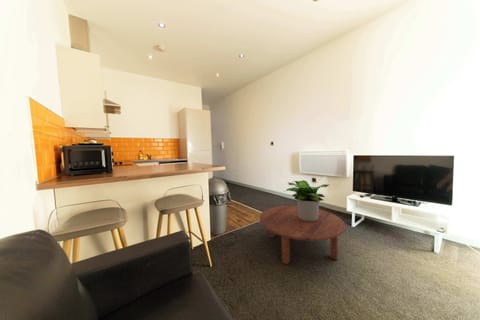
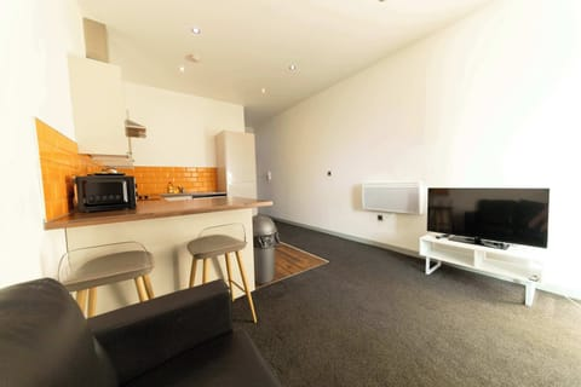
- potted plant (306, 200)
- coffee table (299, 232)
